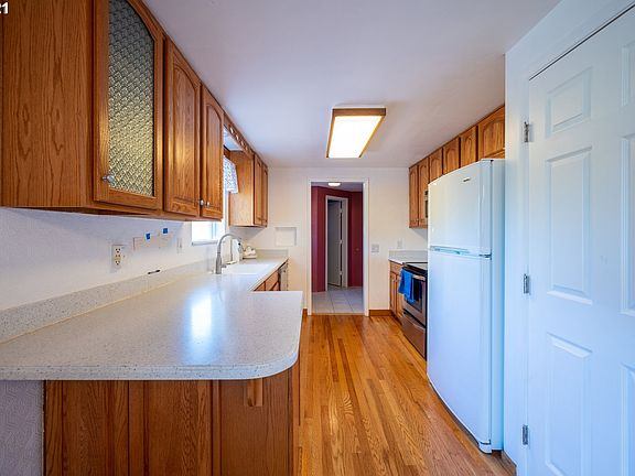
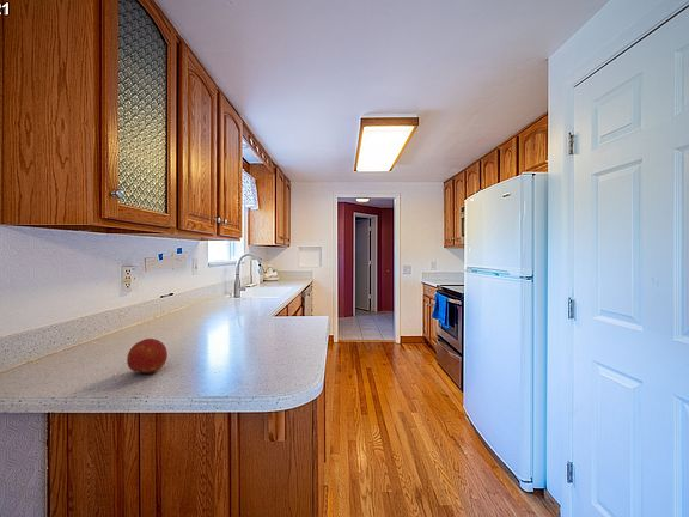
+ fruit (147, 354)
